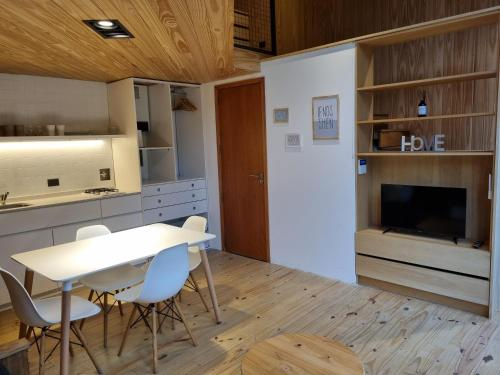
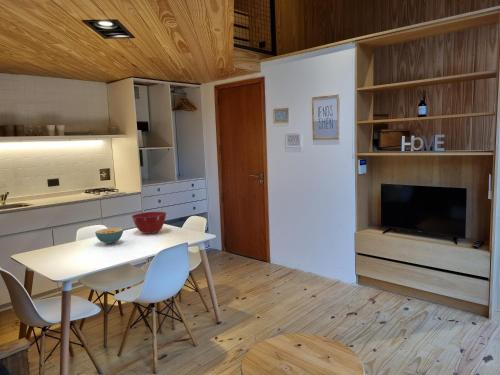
+ cereal bowl (109, 236)
+ mixing bowl (149, 223)
